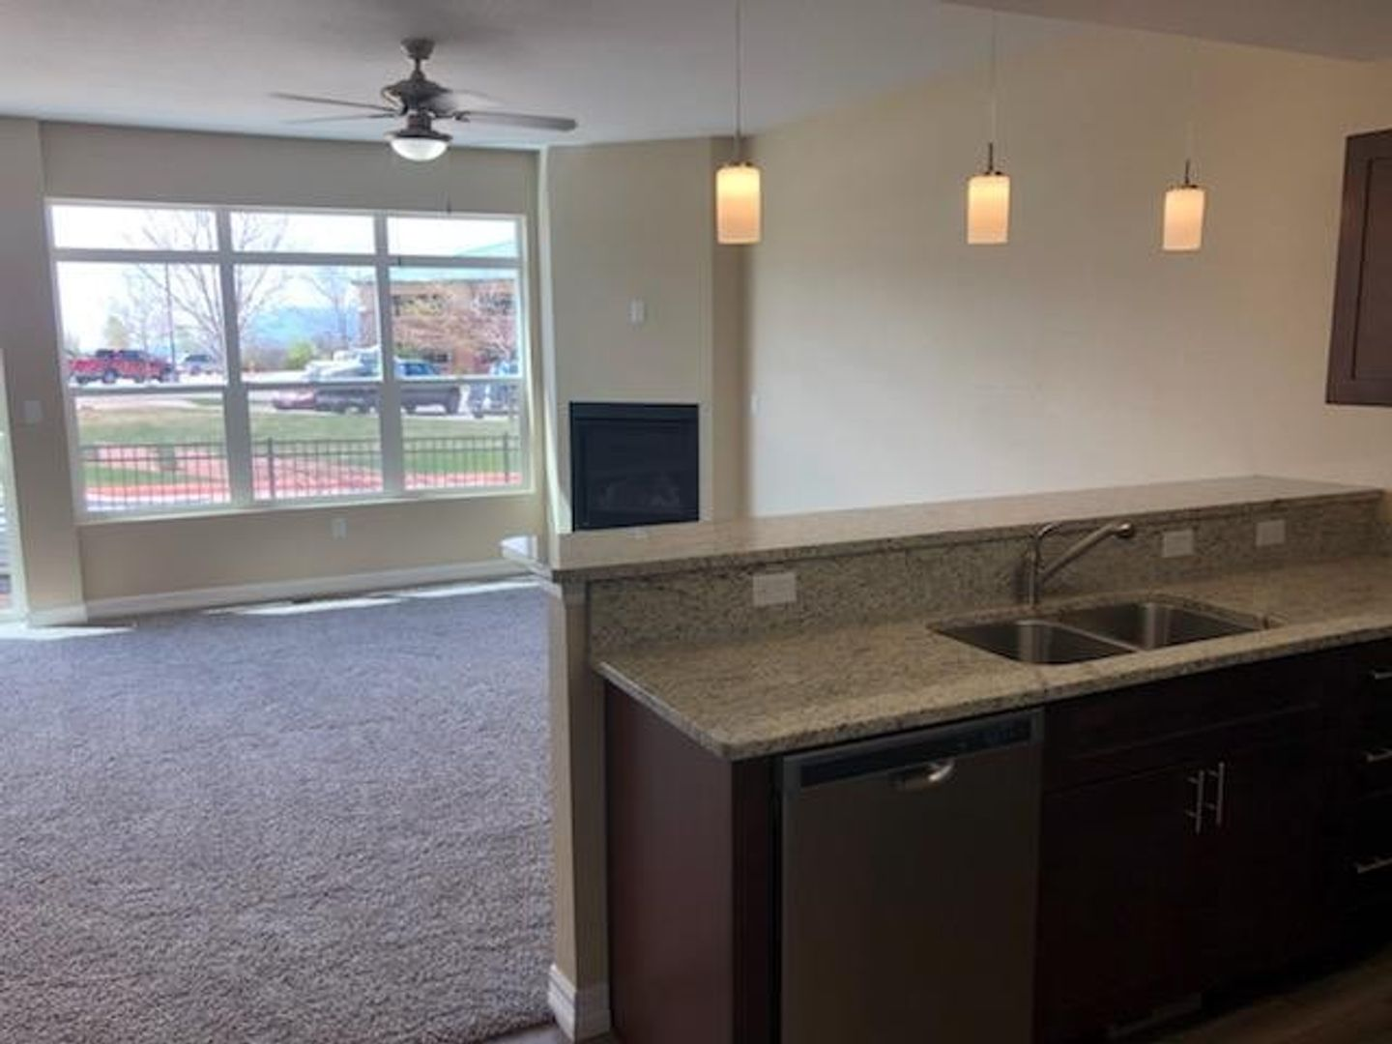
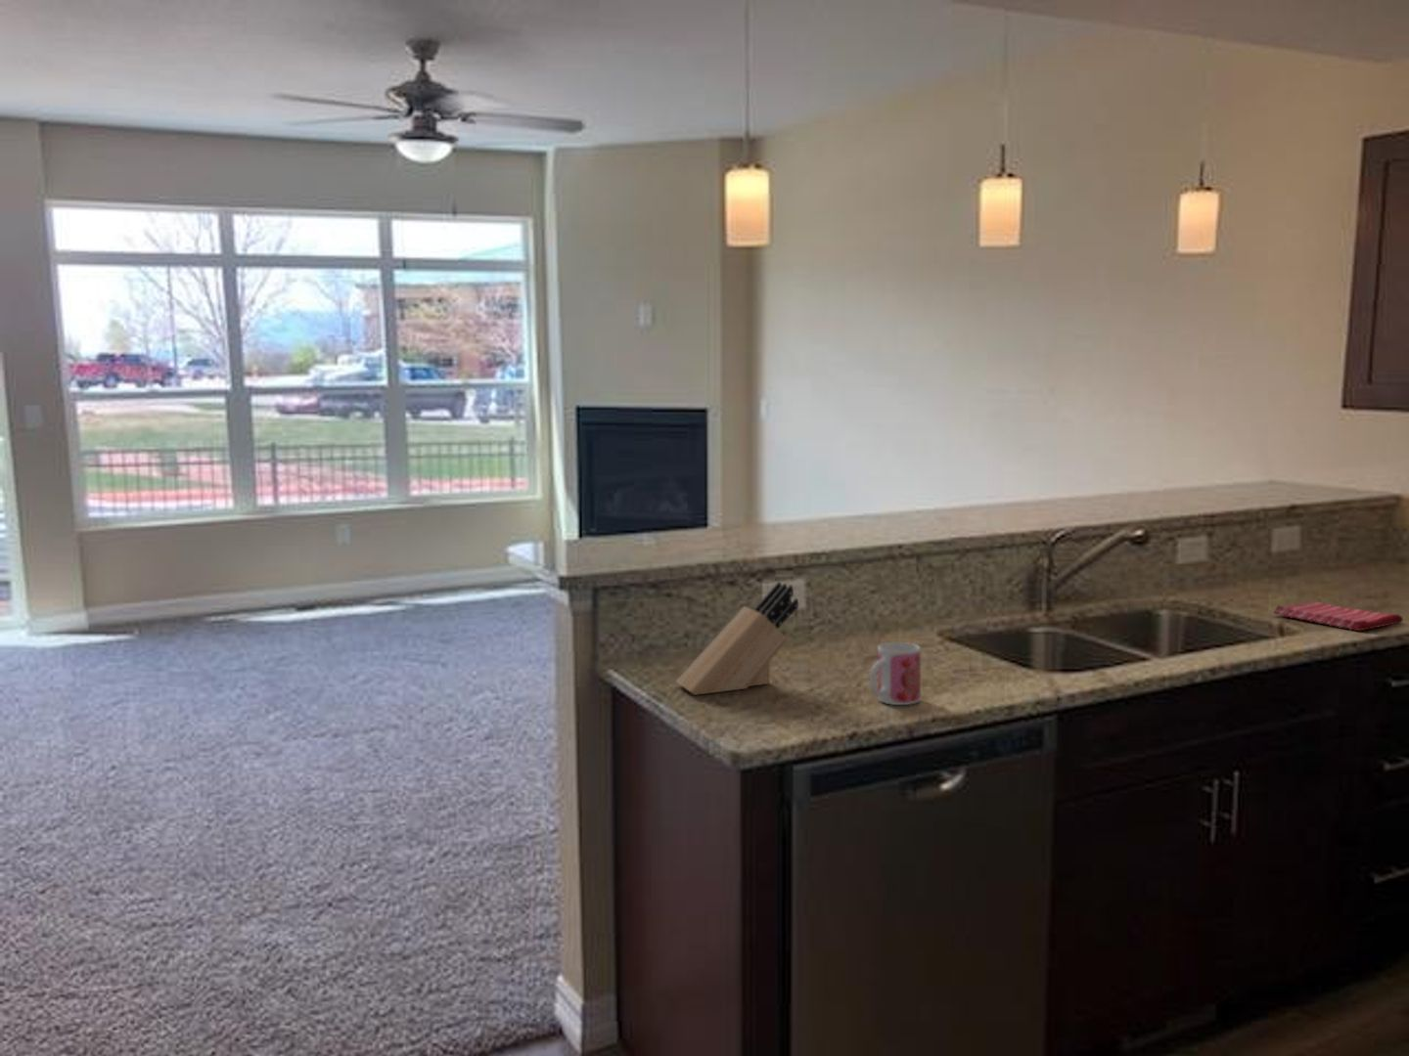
+ dish towel (1337, 615)
+ mug (891, 673)
+ knife block (740, 634)
